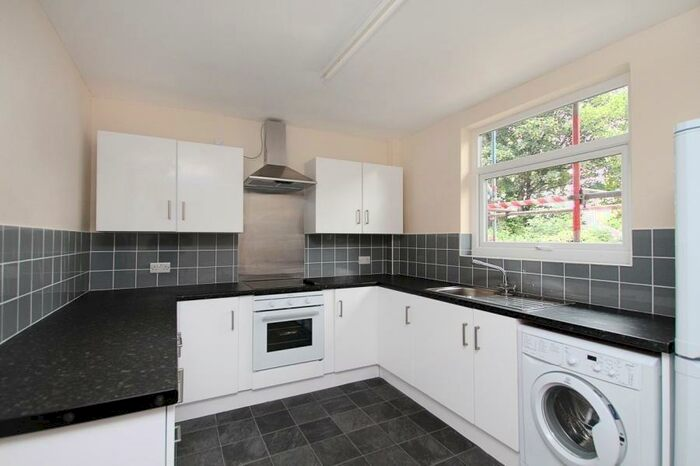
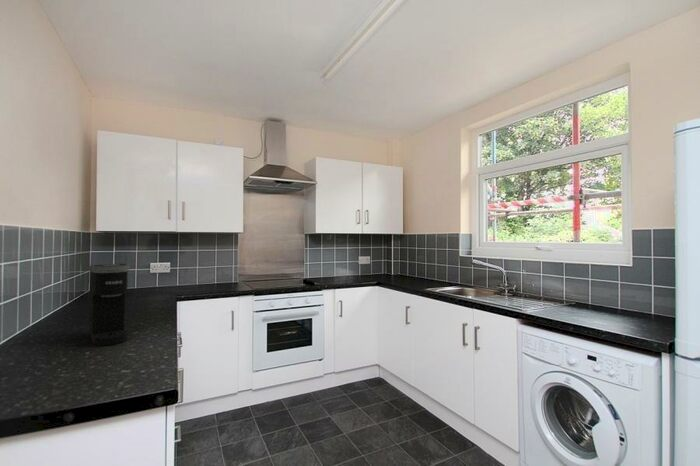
+ coffee maker (107, 300)
